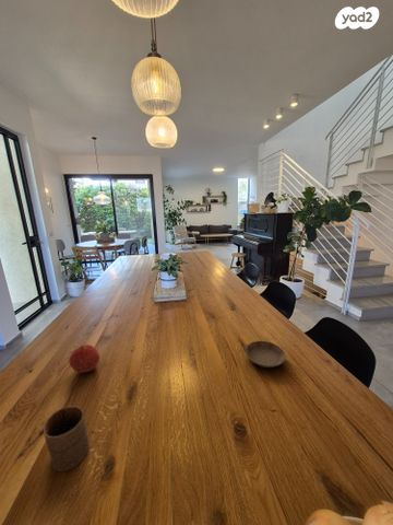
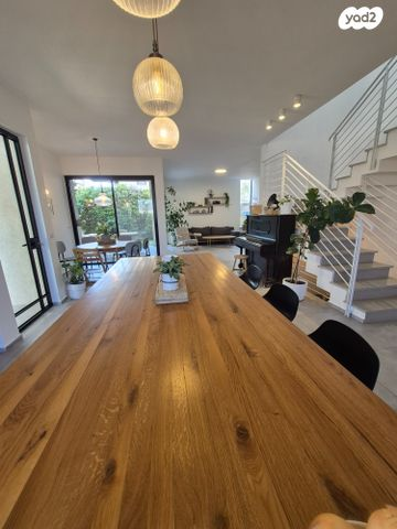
- saucer (264, 354)
- cup (68, 435)
- fruit (84, 358)
